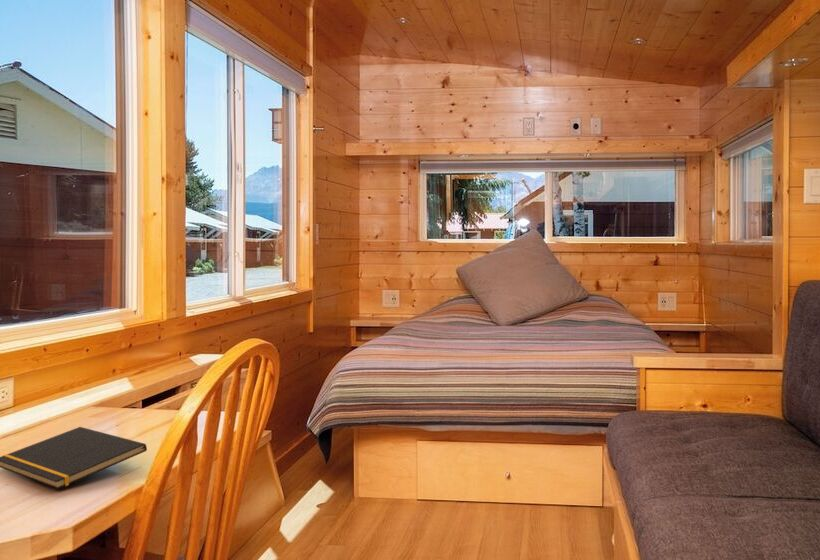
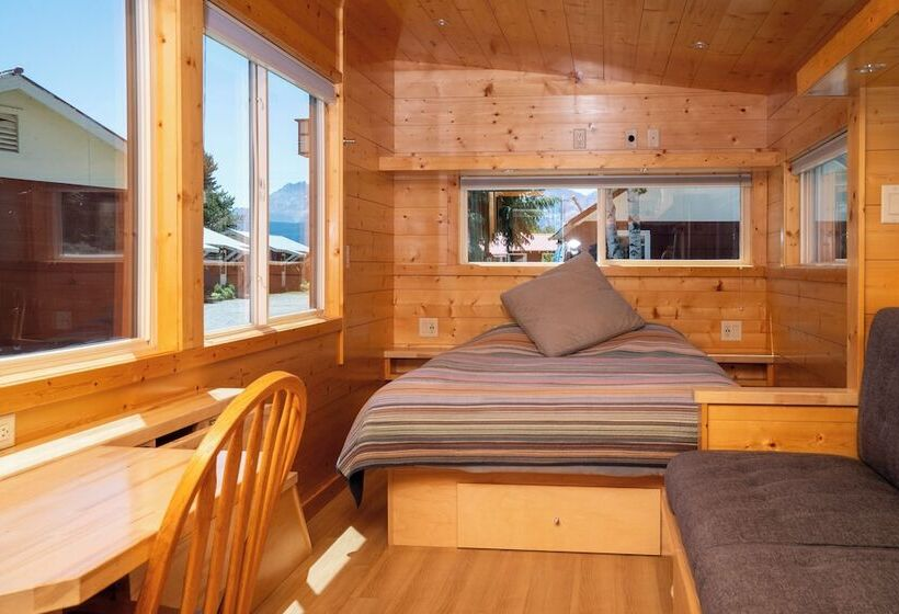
- notepad (70, 454)
